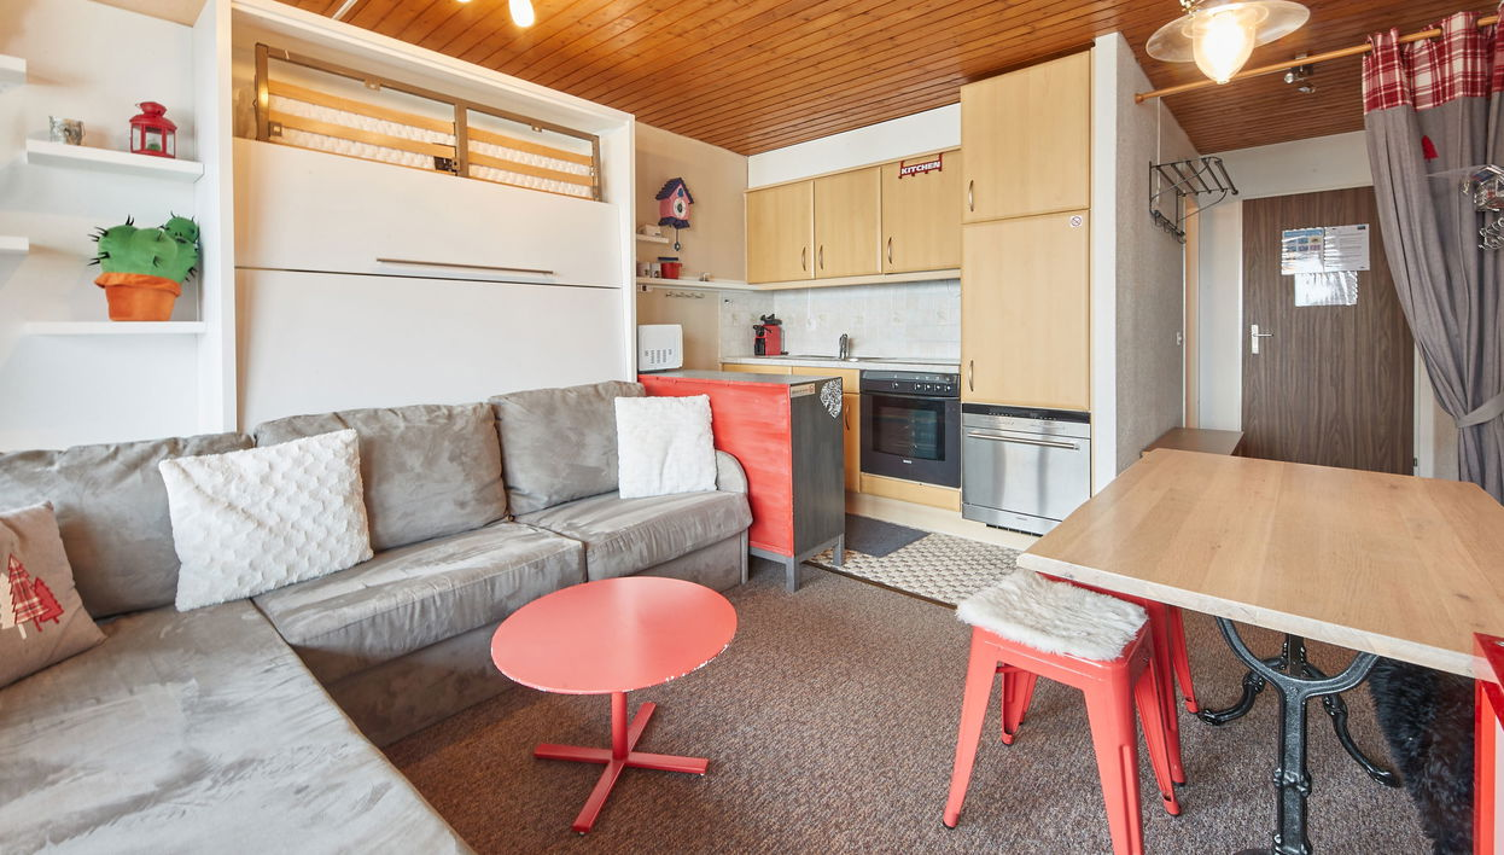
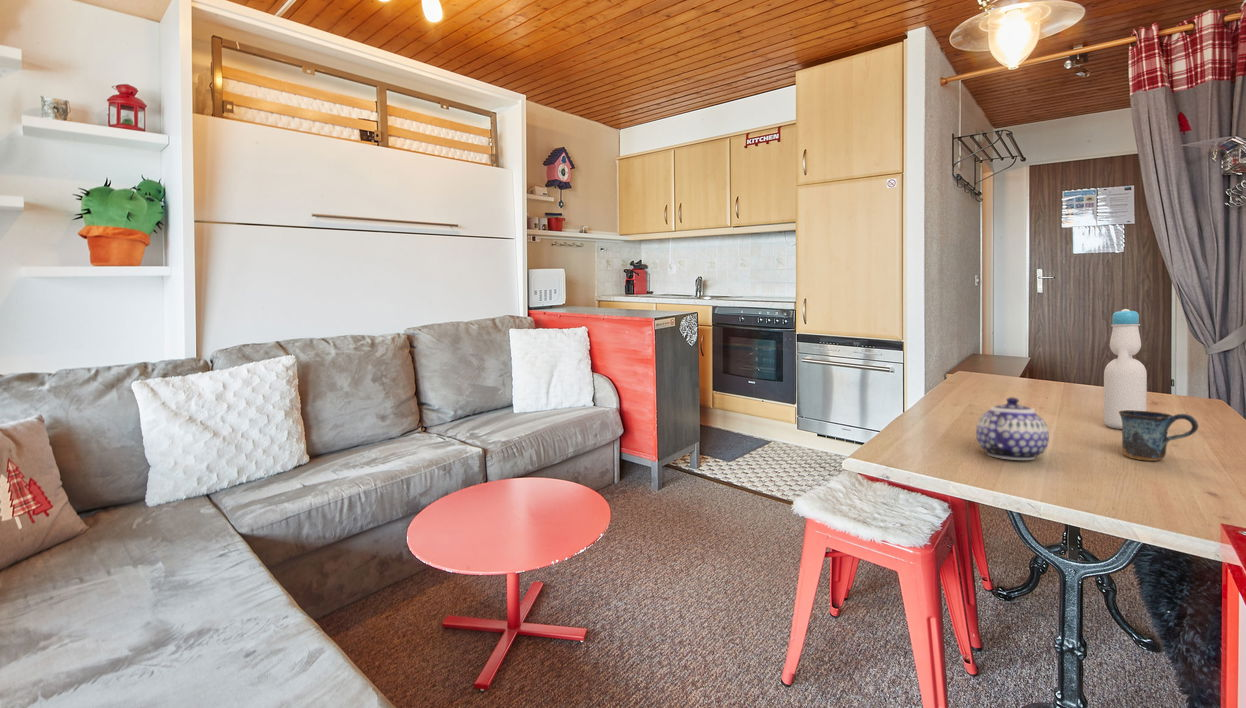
+ teapot (1011, 426)
+ bottle (1125, 368)
+ mug (1152, 436)
